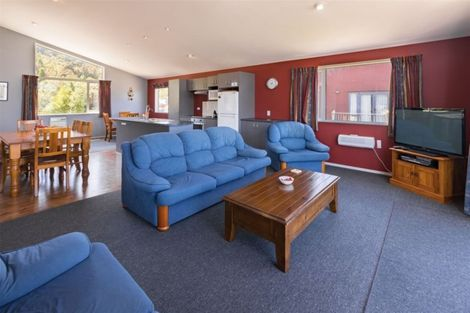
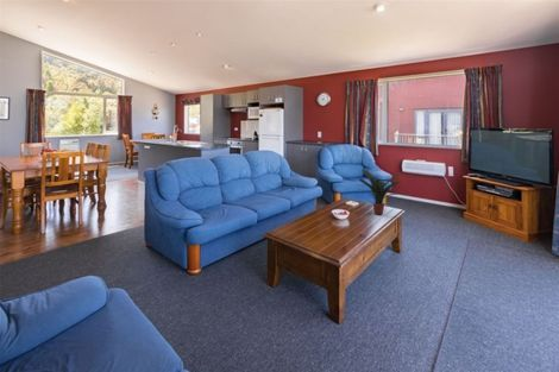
+ potted plant (377, 190)
